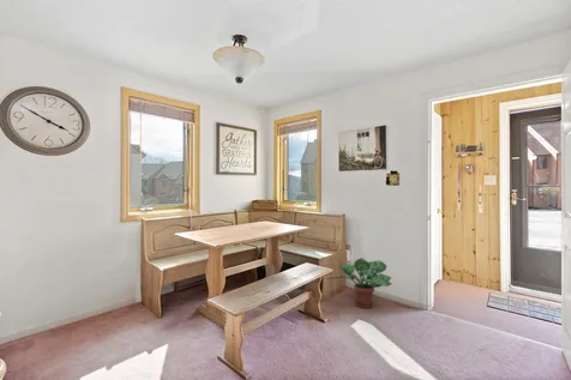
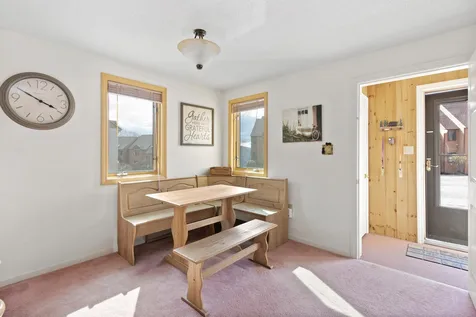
- potted plant (365, 278)
